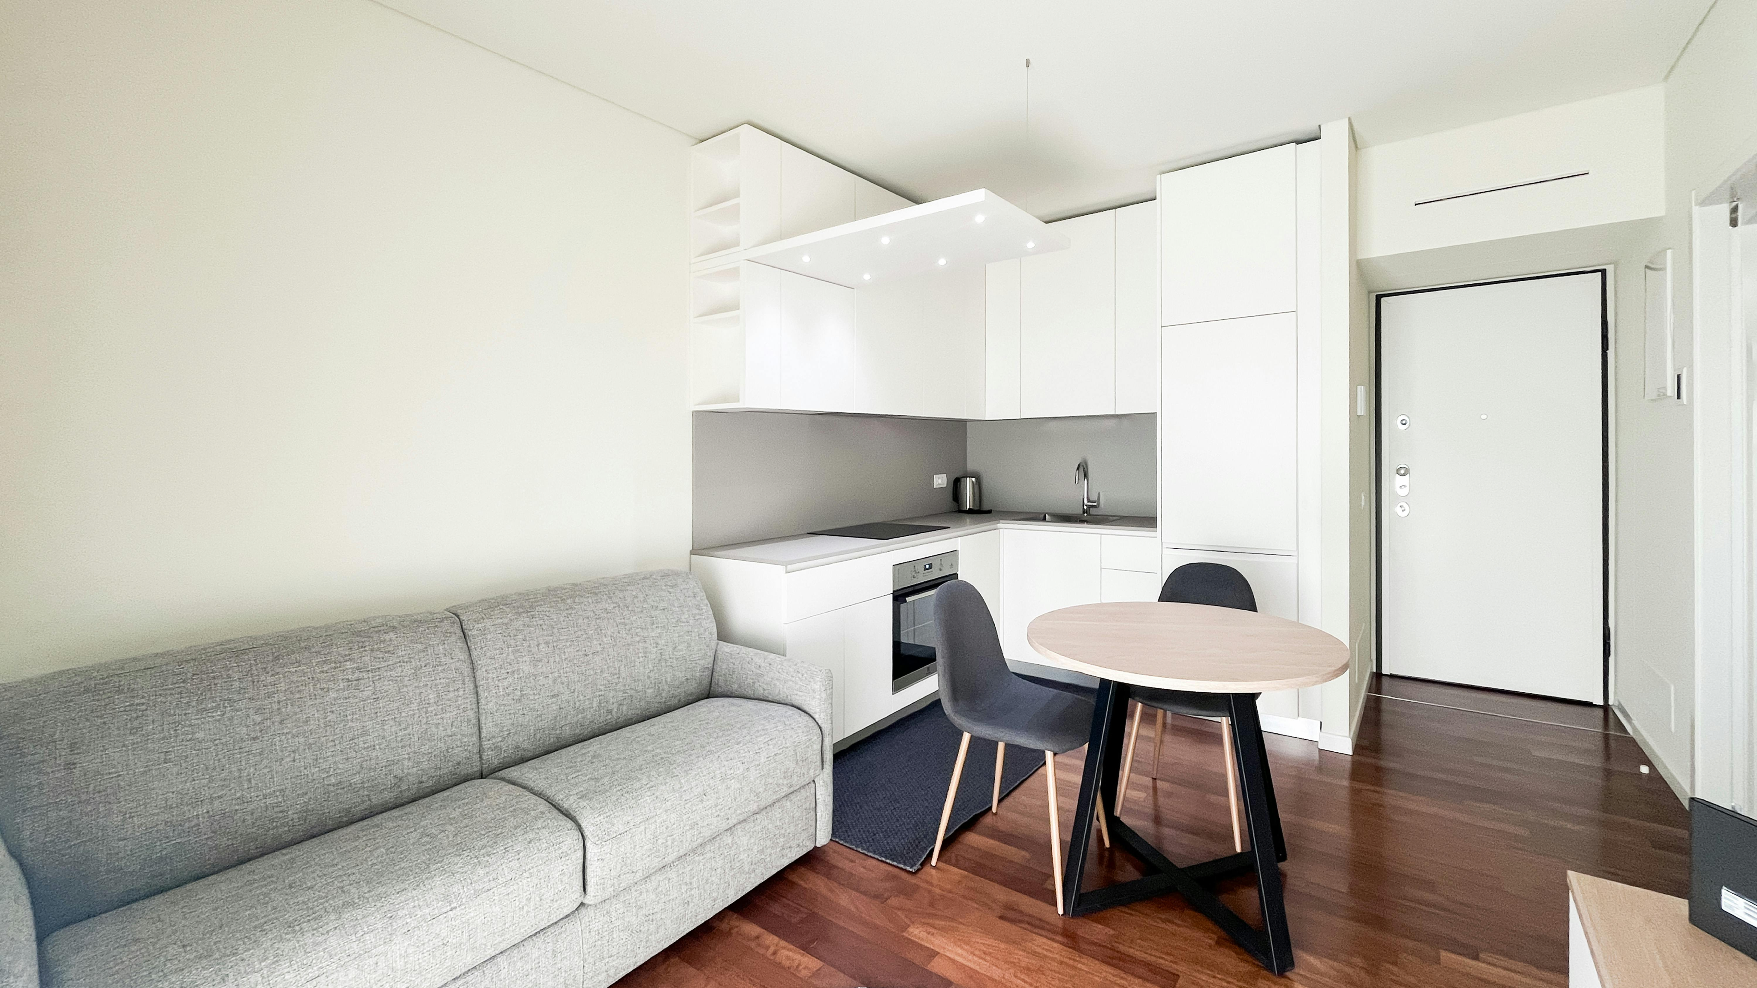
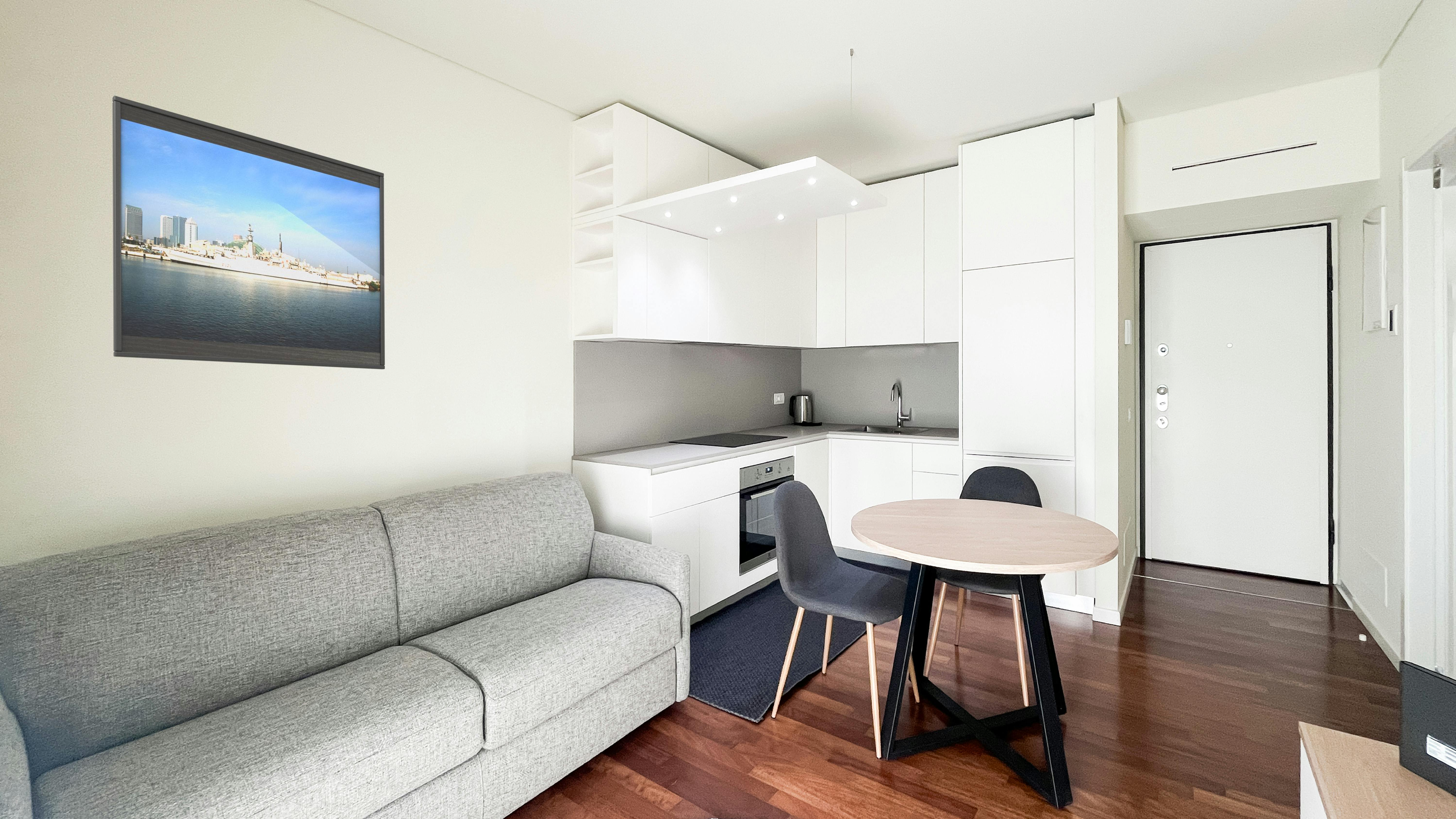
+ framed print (268, 252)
